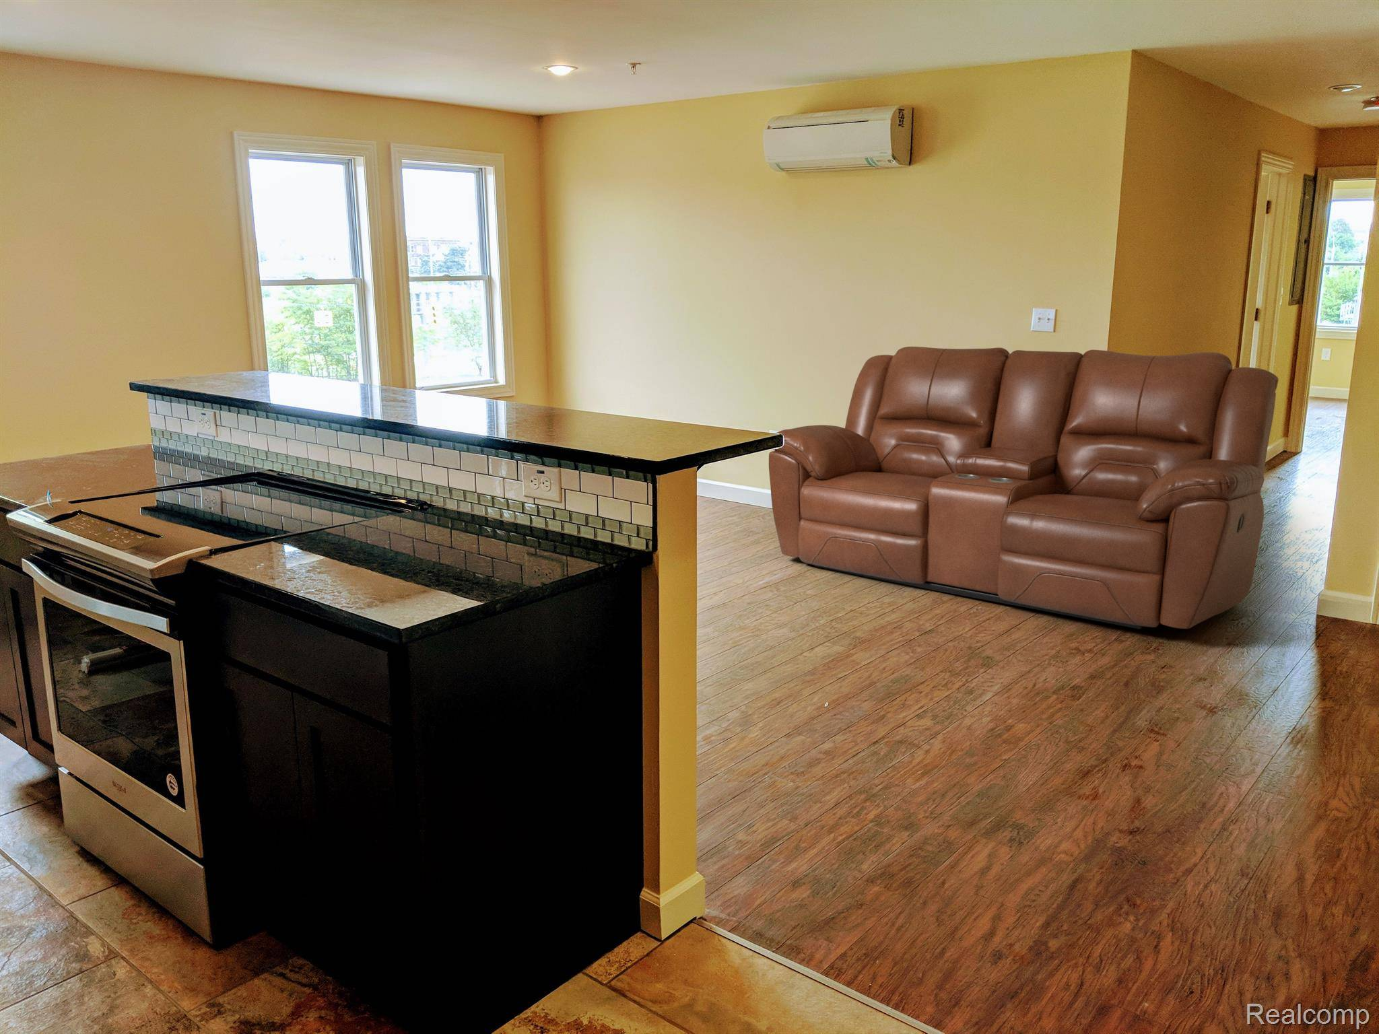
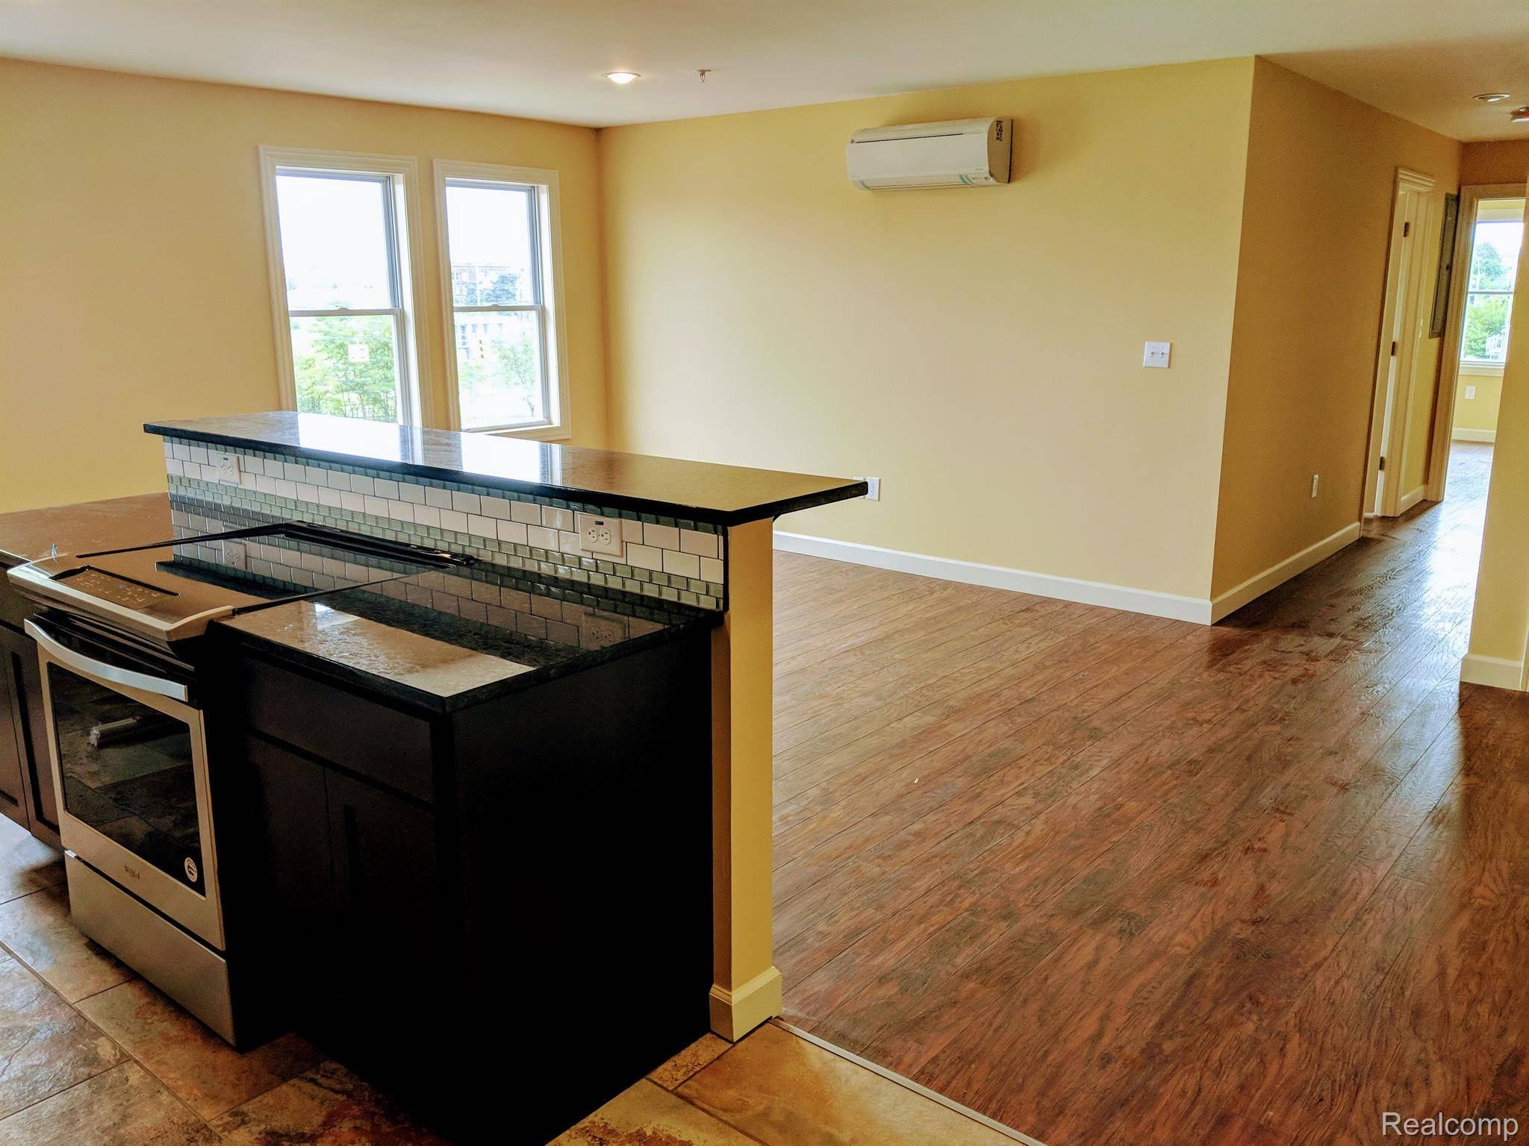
- sofa (1007, 466)
